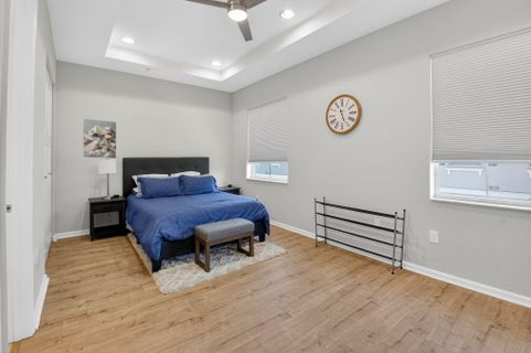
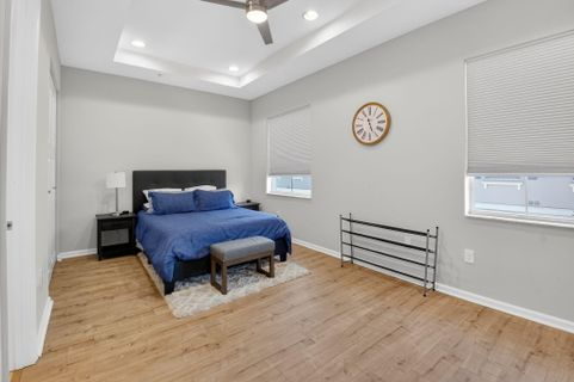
- wall art (99, 139)
